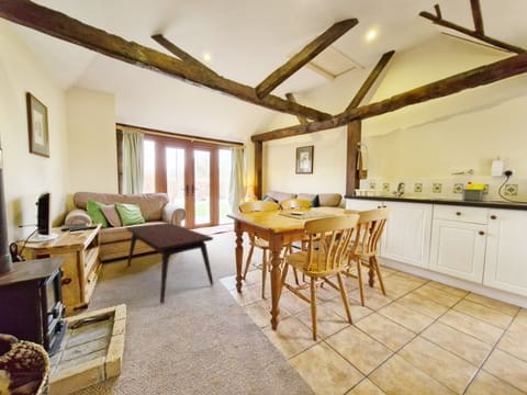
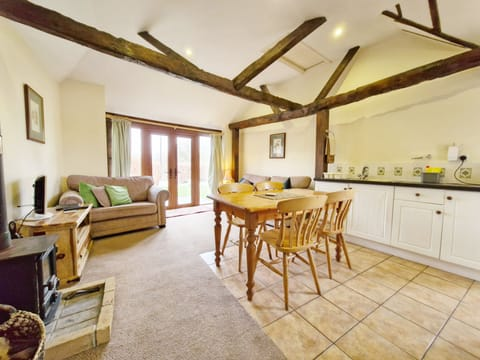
- coffee table (166, 253)
